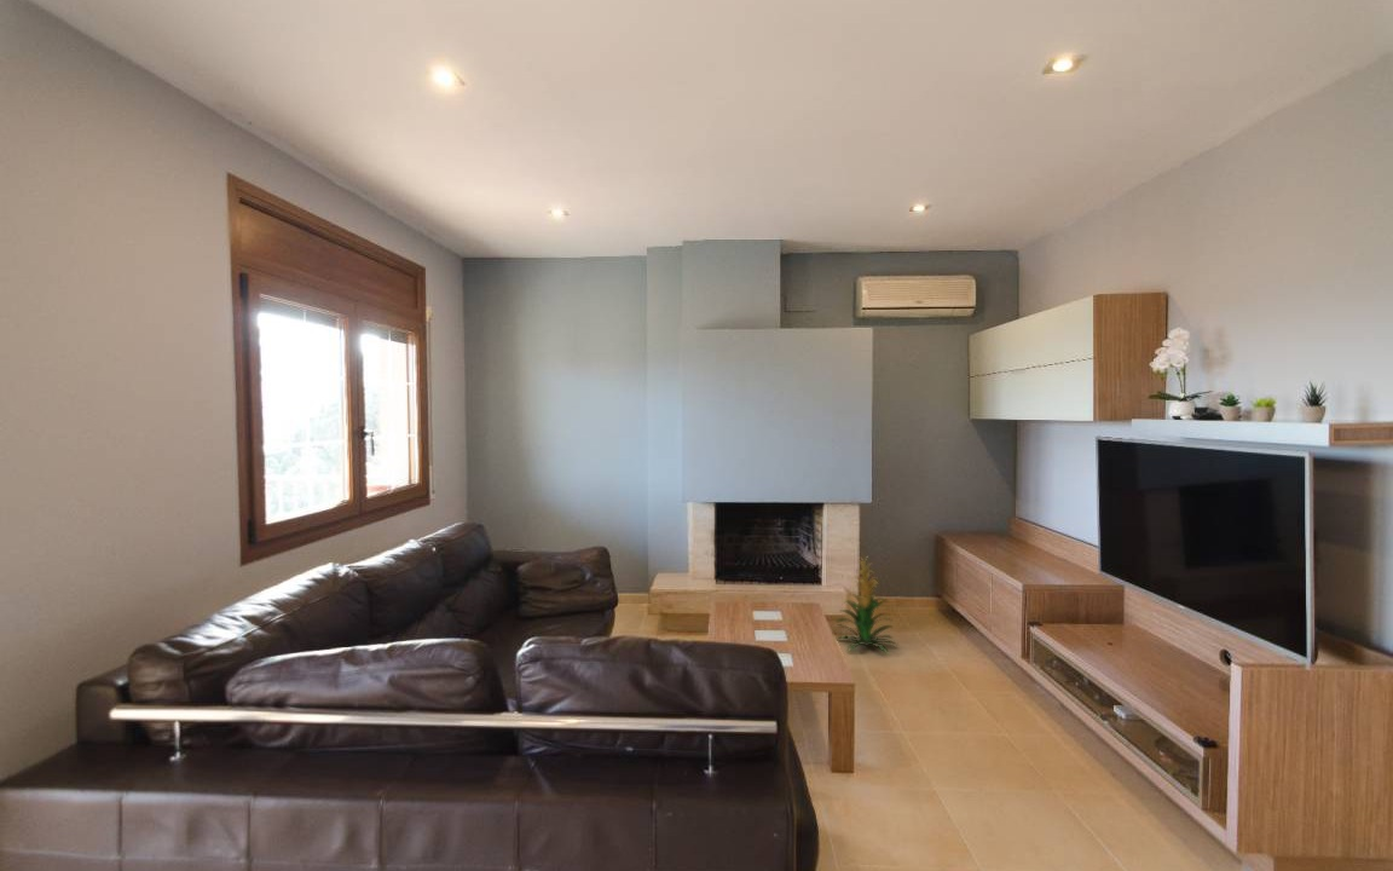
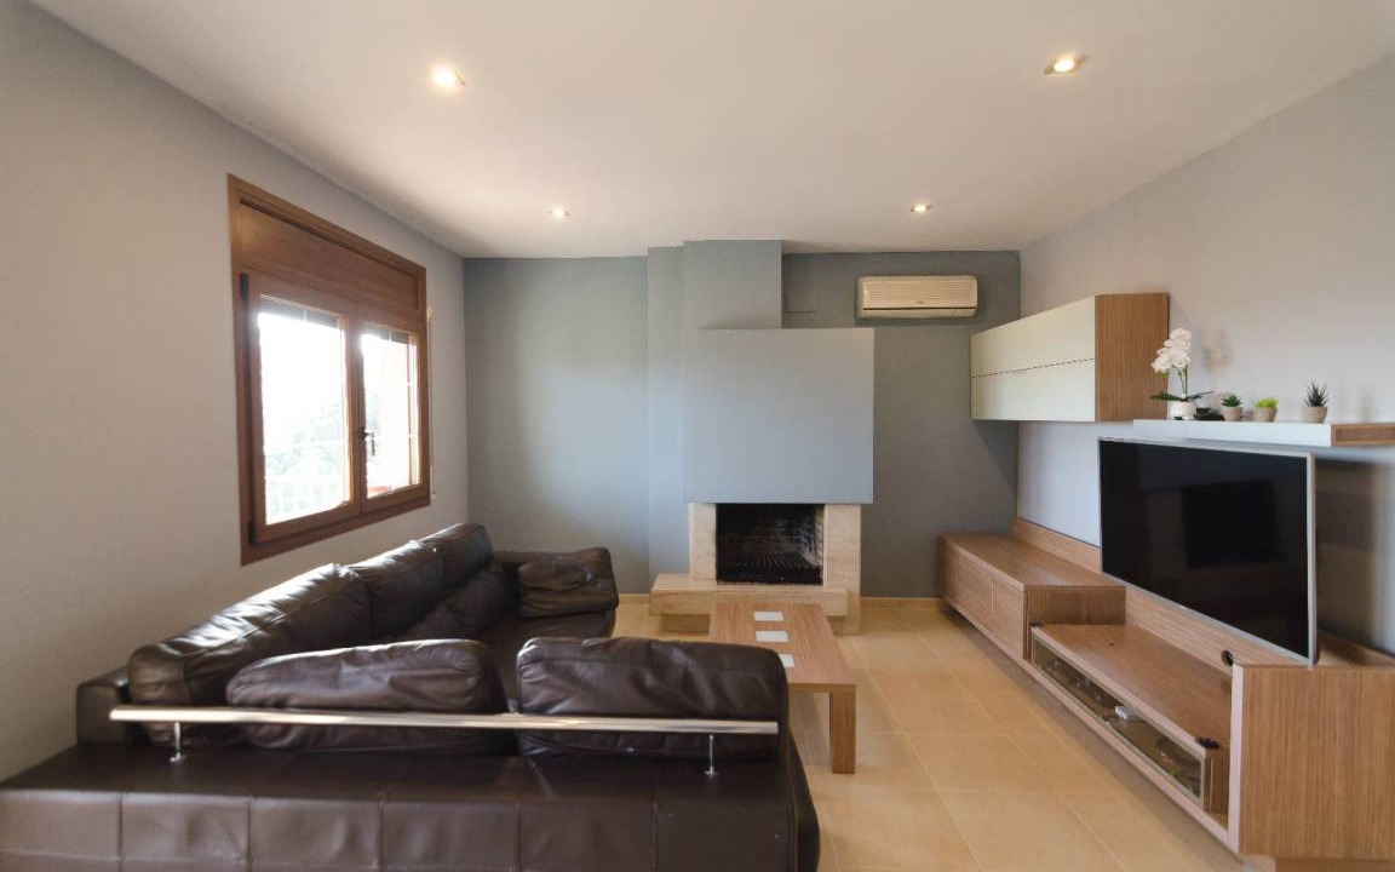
- indoor plant (865, 600)
